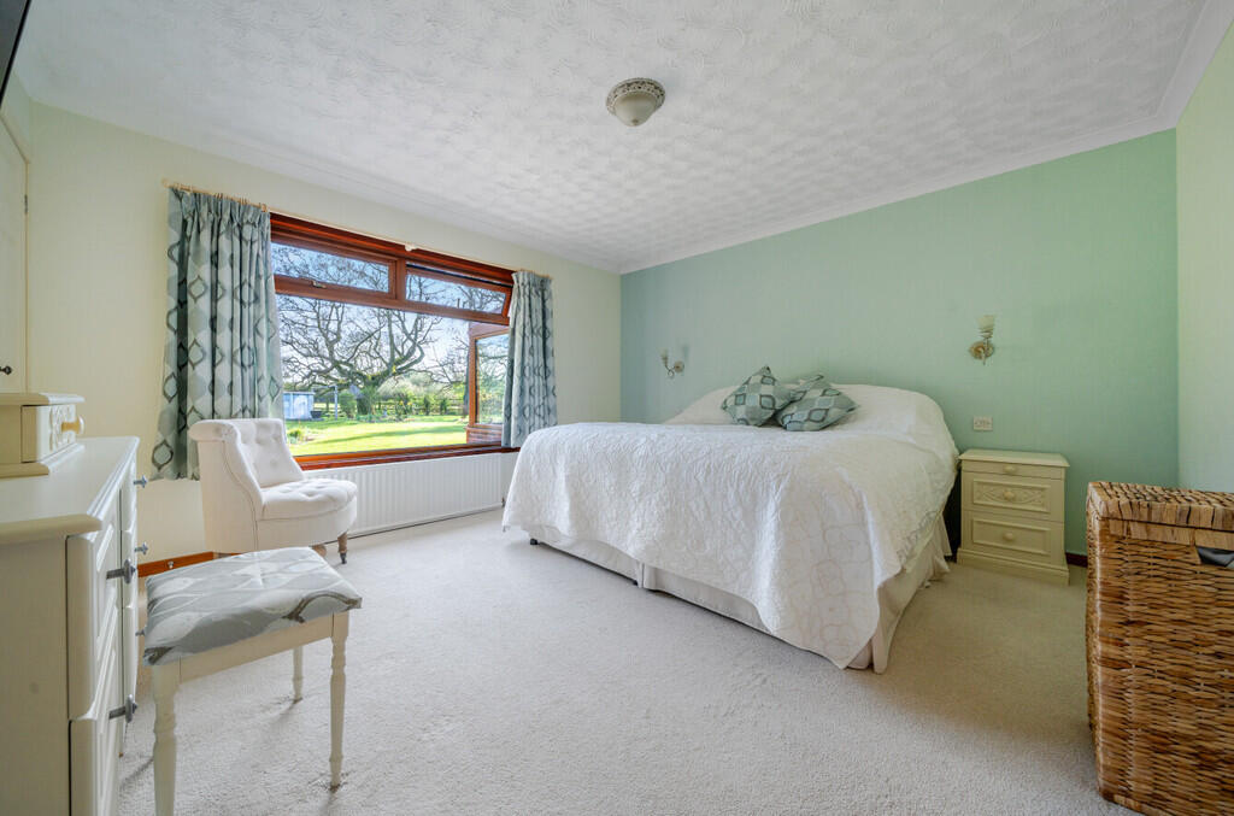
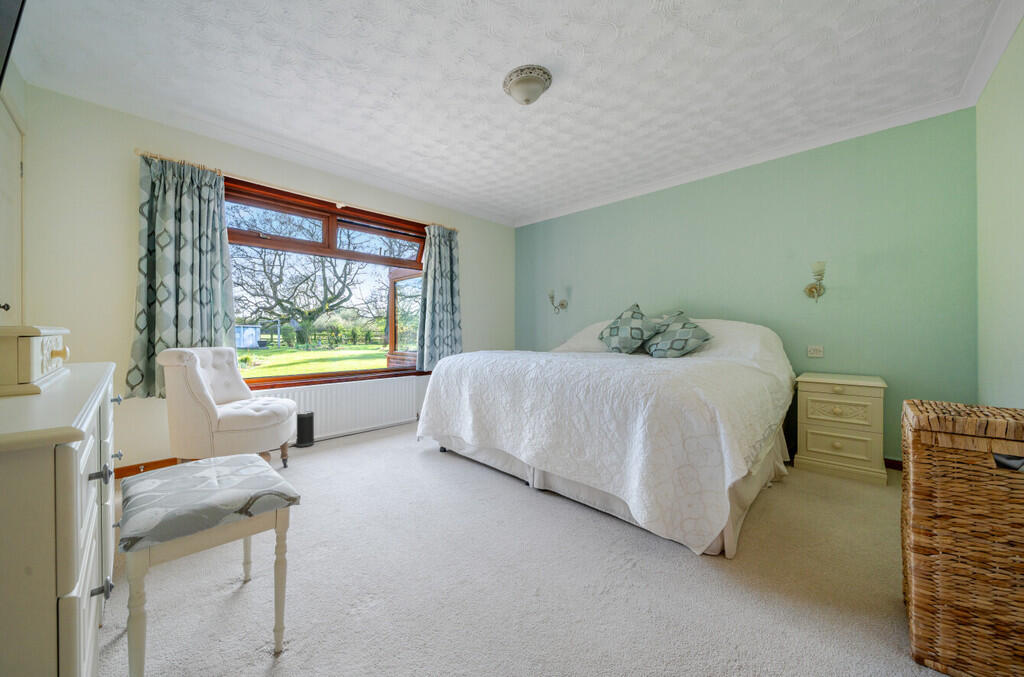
+ speaker (305, 429)
